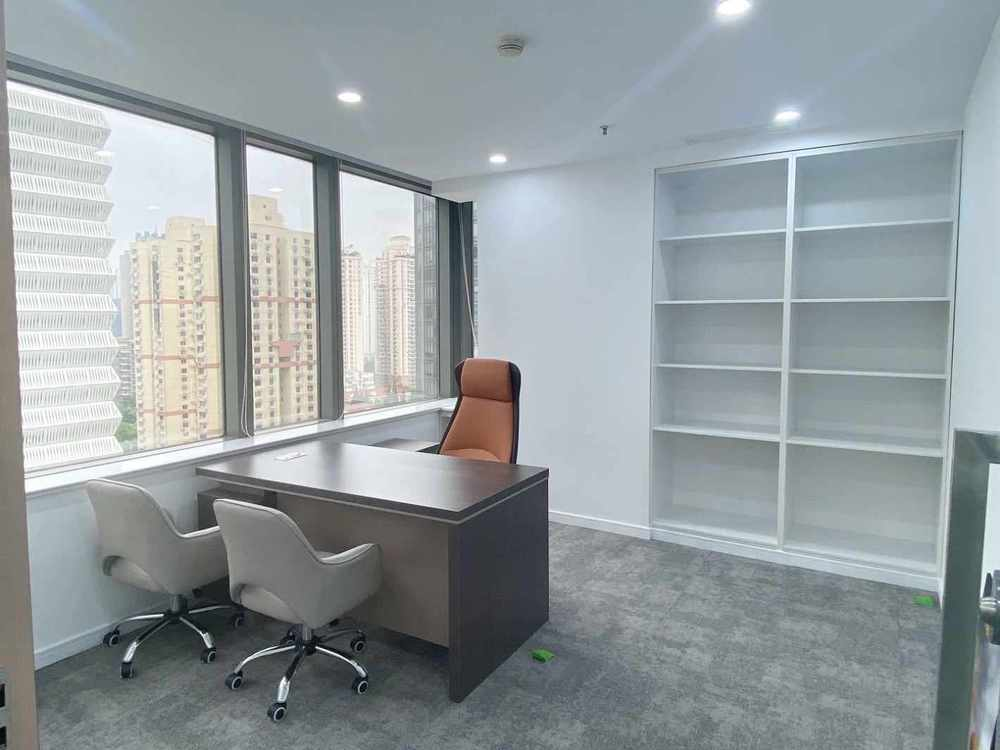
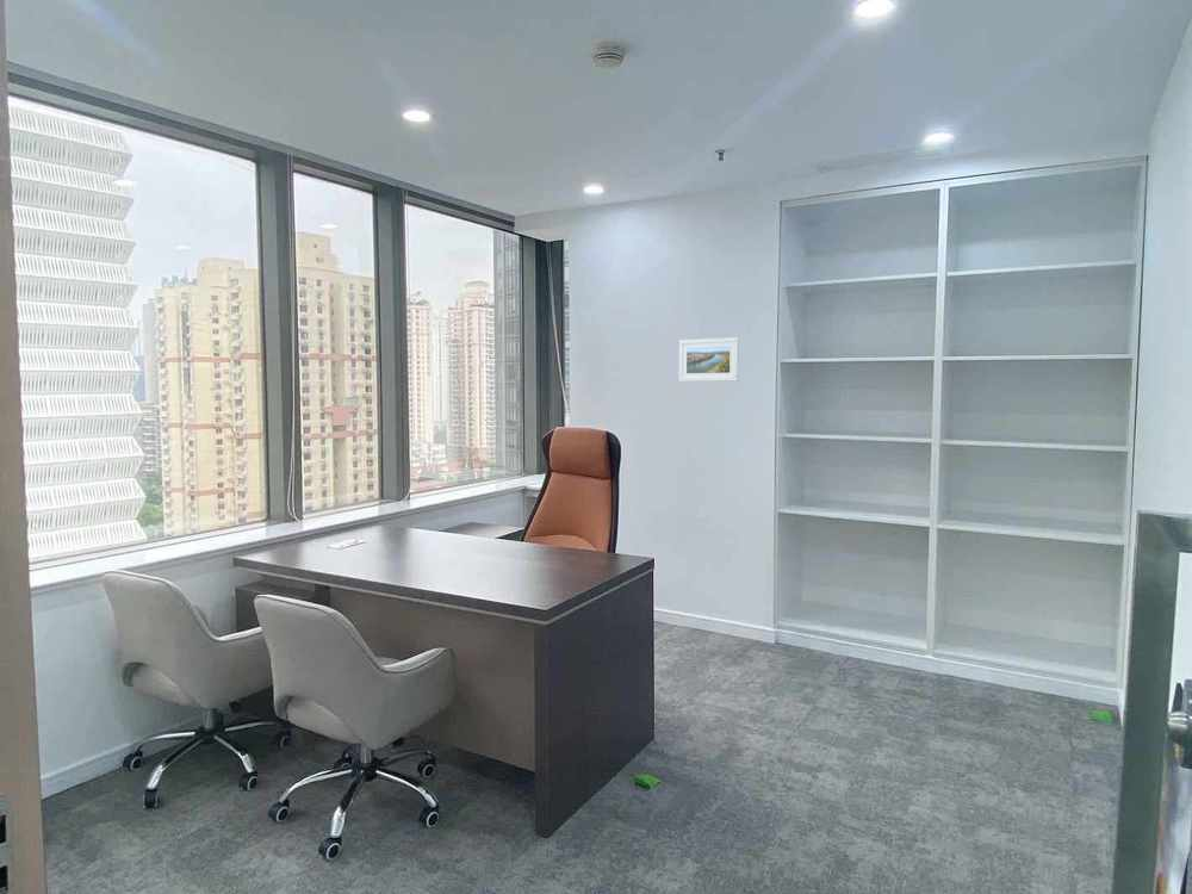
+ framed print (708, 360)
